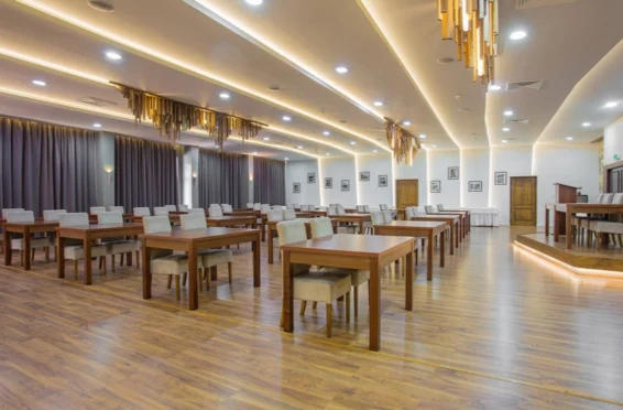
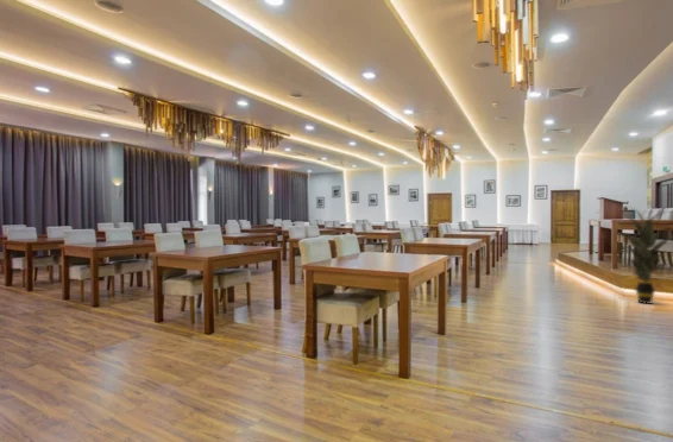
+ indoor plant (640, 254)
